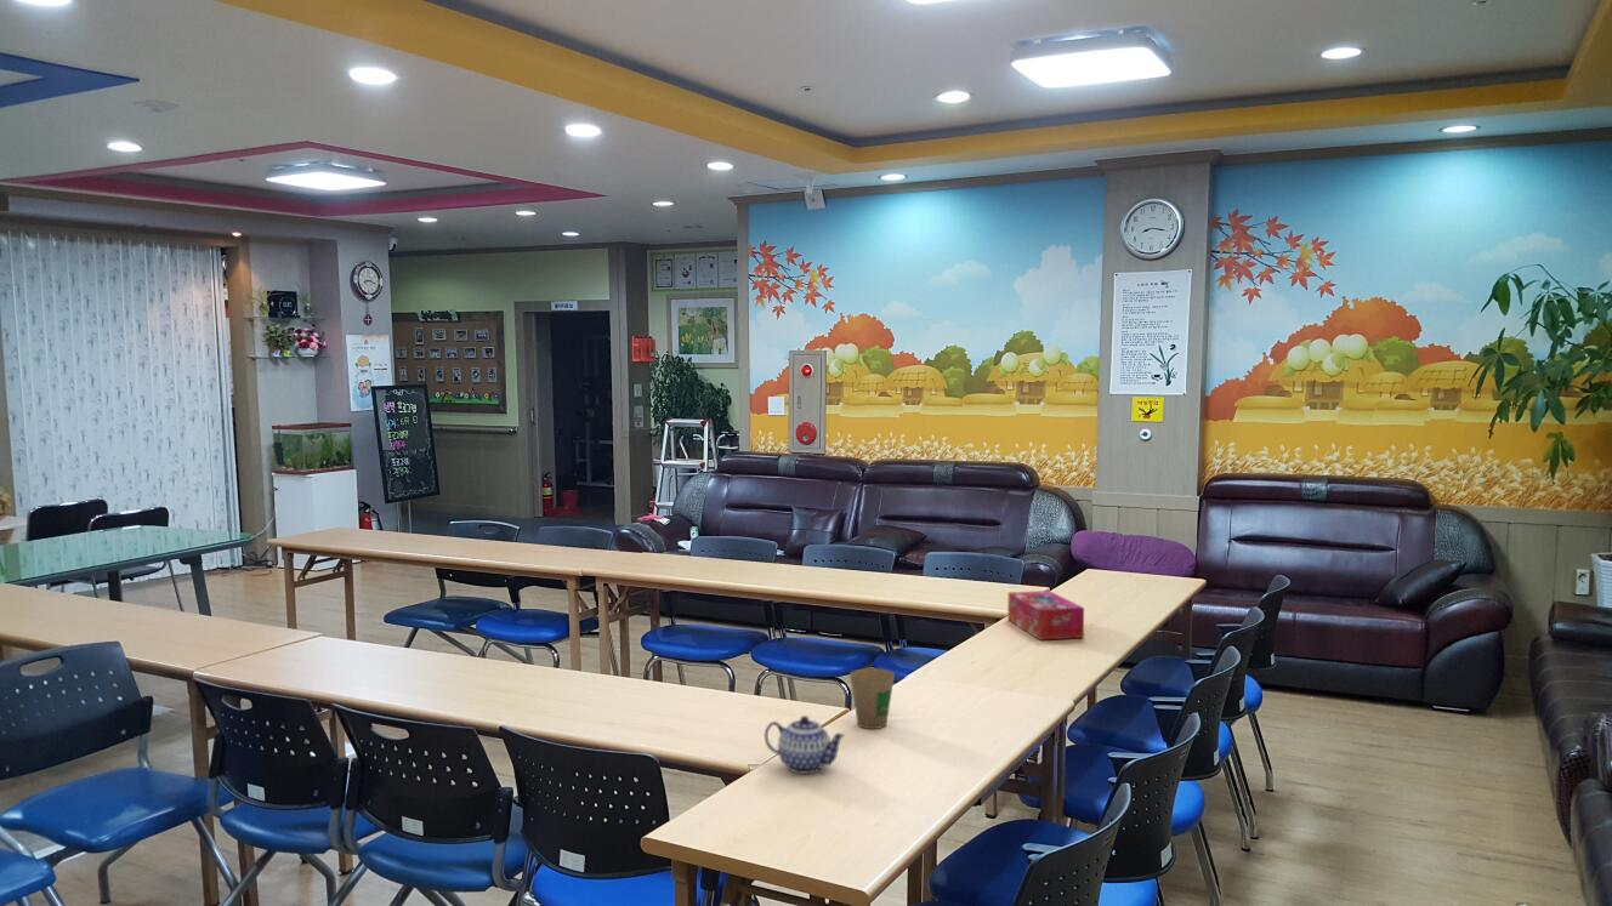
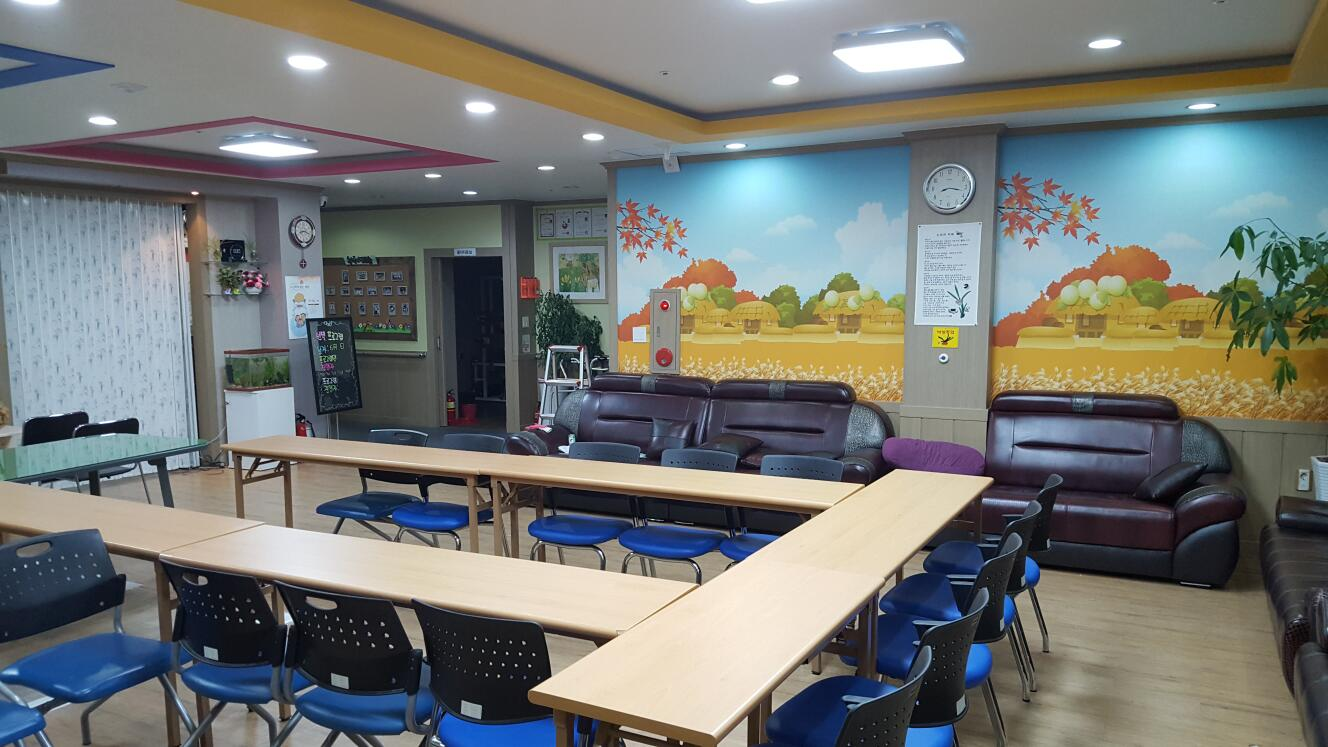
- tissue box (1044, 614)
- paper cup (872, 699)
- teapot (804, 741)
